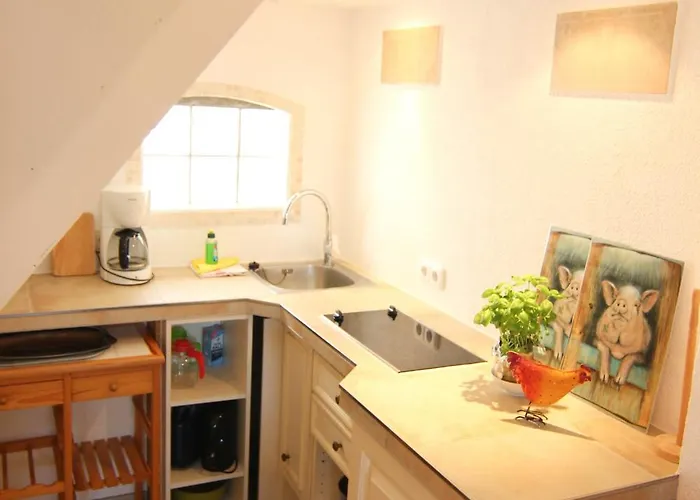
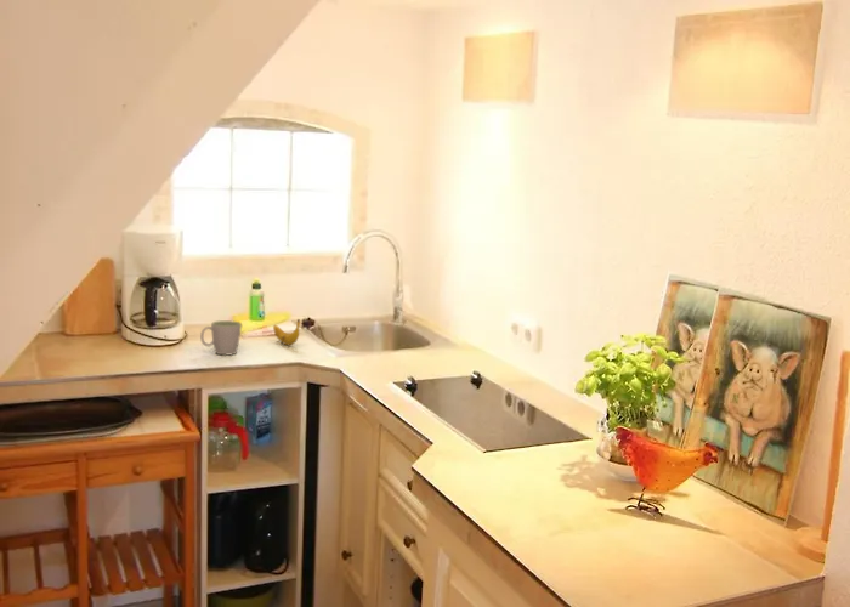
+ mug (220, 337)
+ banana (283, 331)
